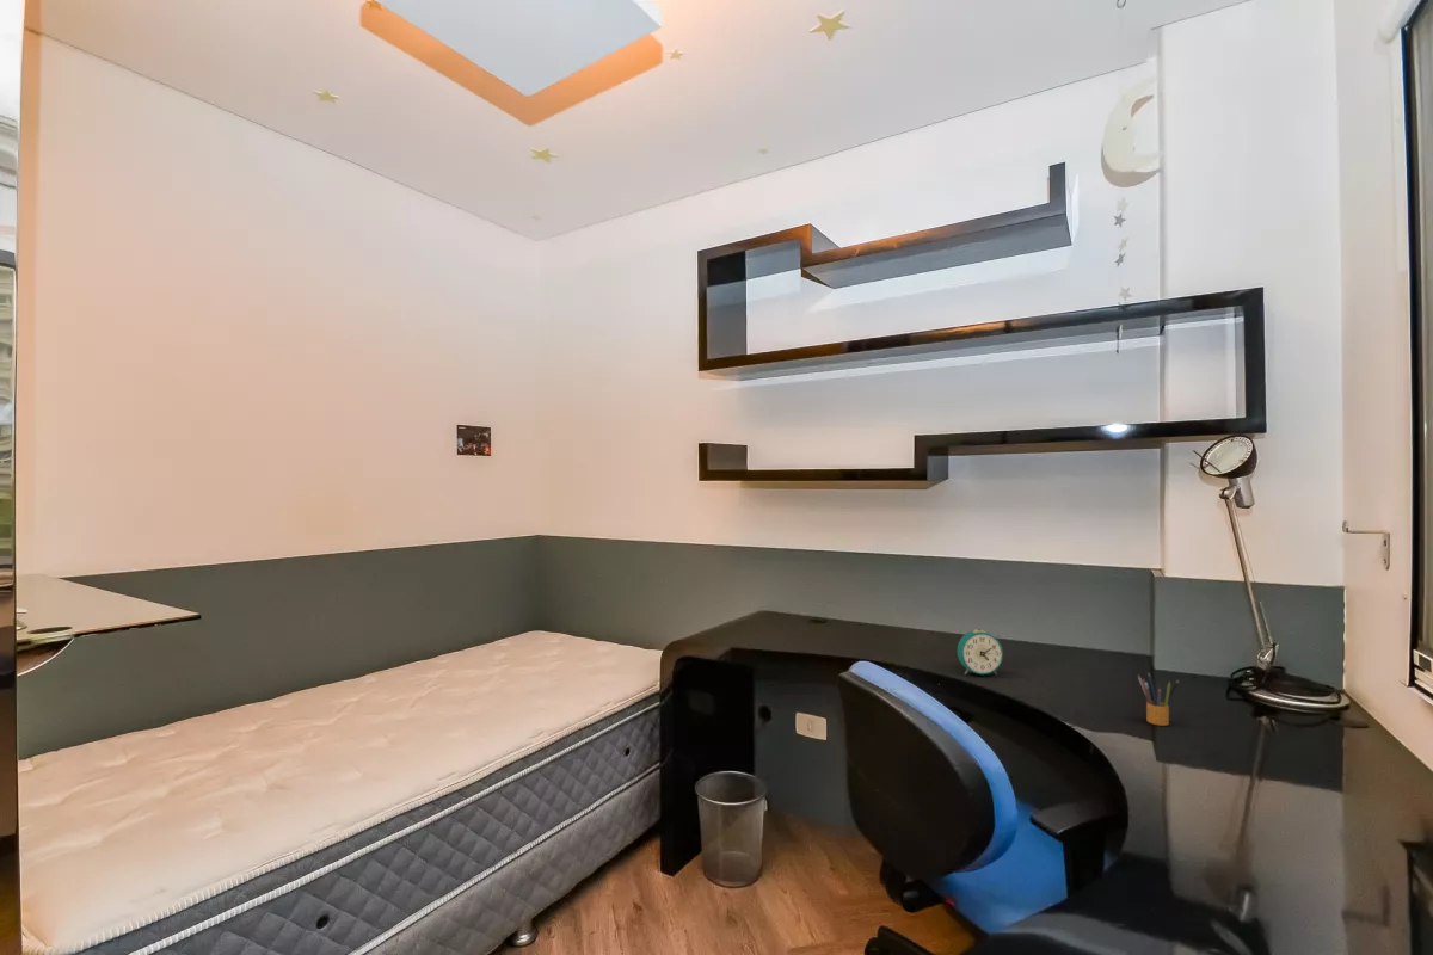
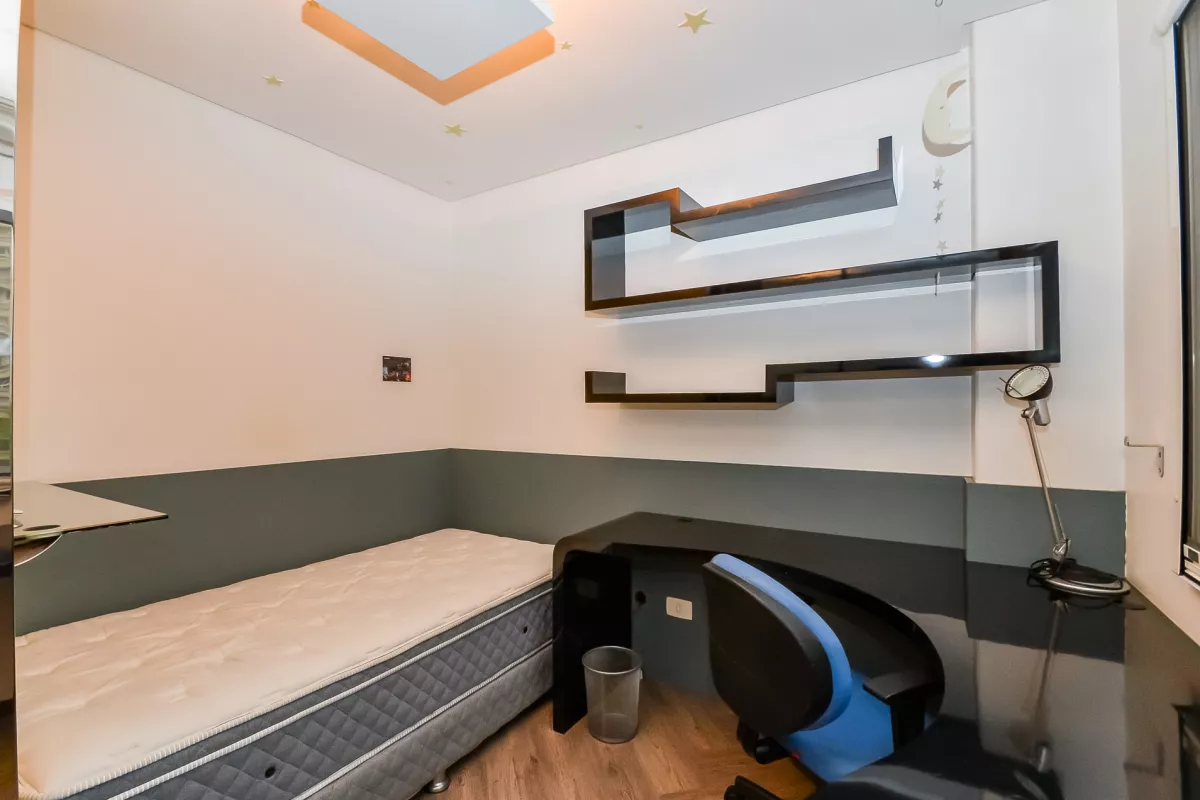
- pencil box (1158, 698)
- alarm clock (978, 651)
